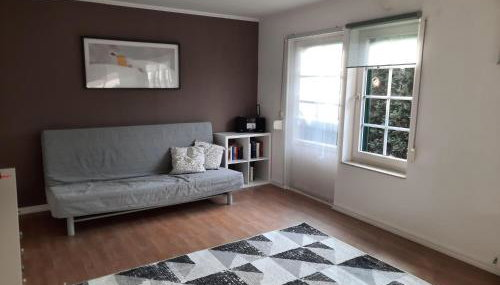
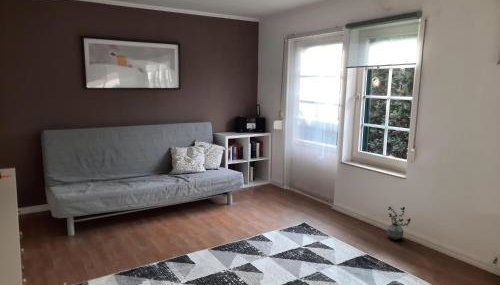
+ potted plant (398, 223)
